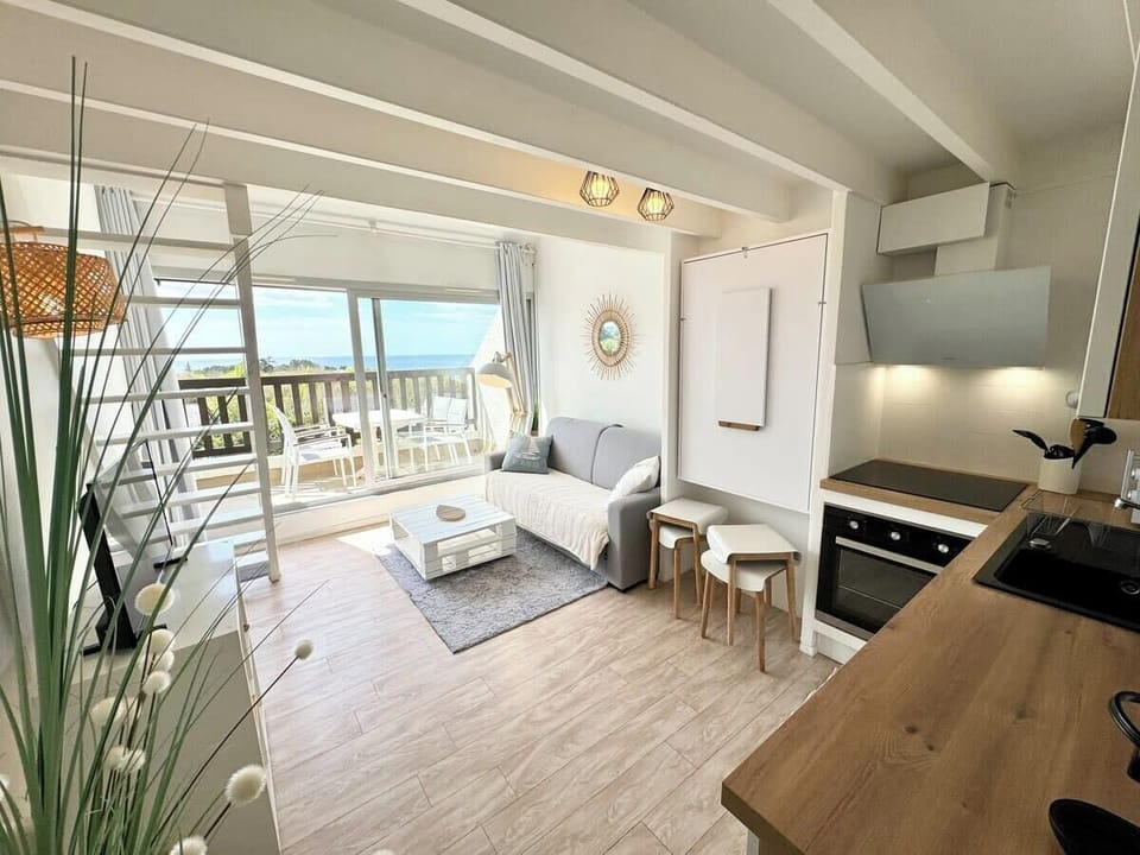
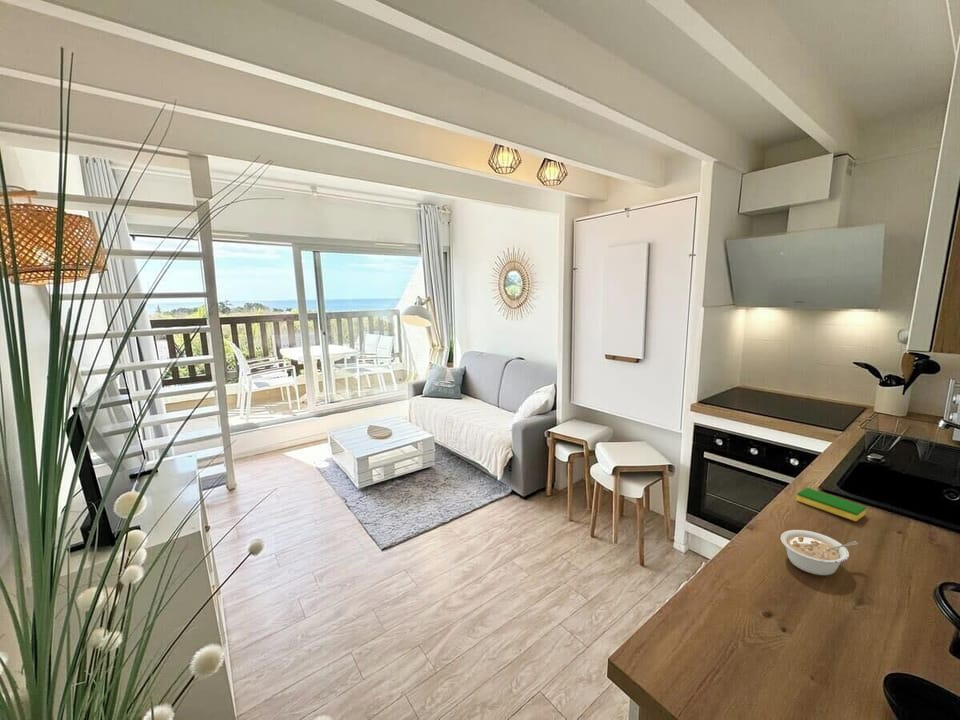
+ legume (813, 551)
+ dish sponge (830, 503)
